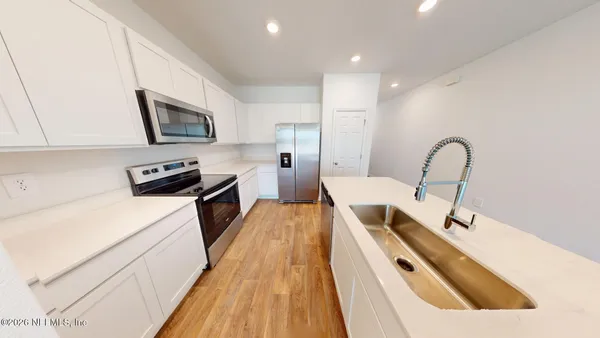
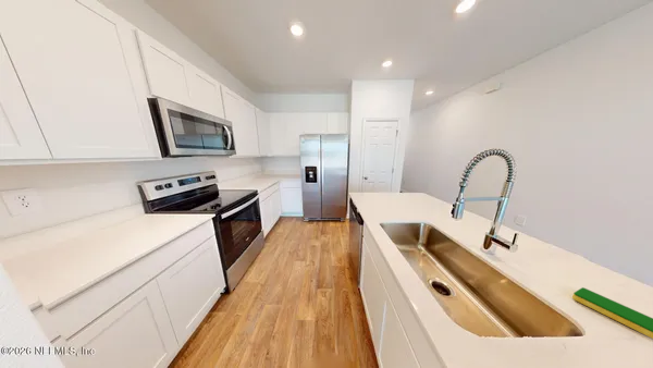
+ dish sponge (615, 310)
